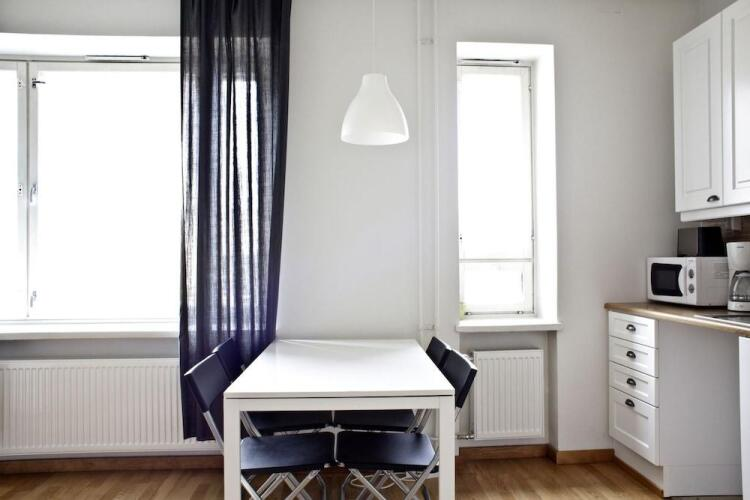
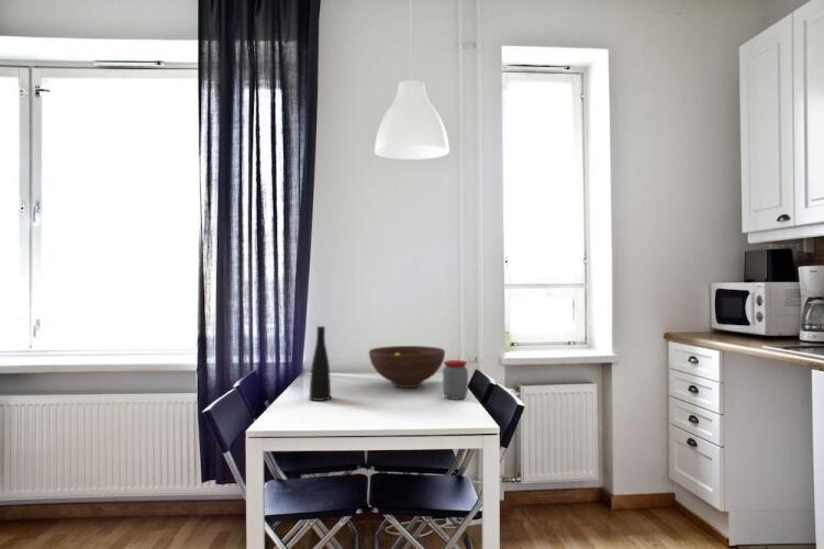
+ jar (455, 379)
+ vase (320, 362)
+ fruit bowl (407, 368)
